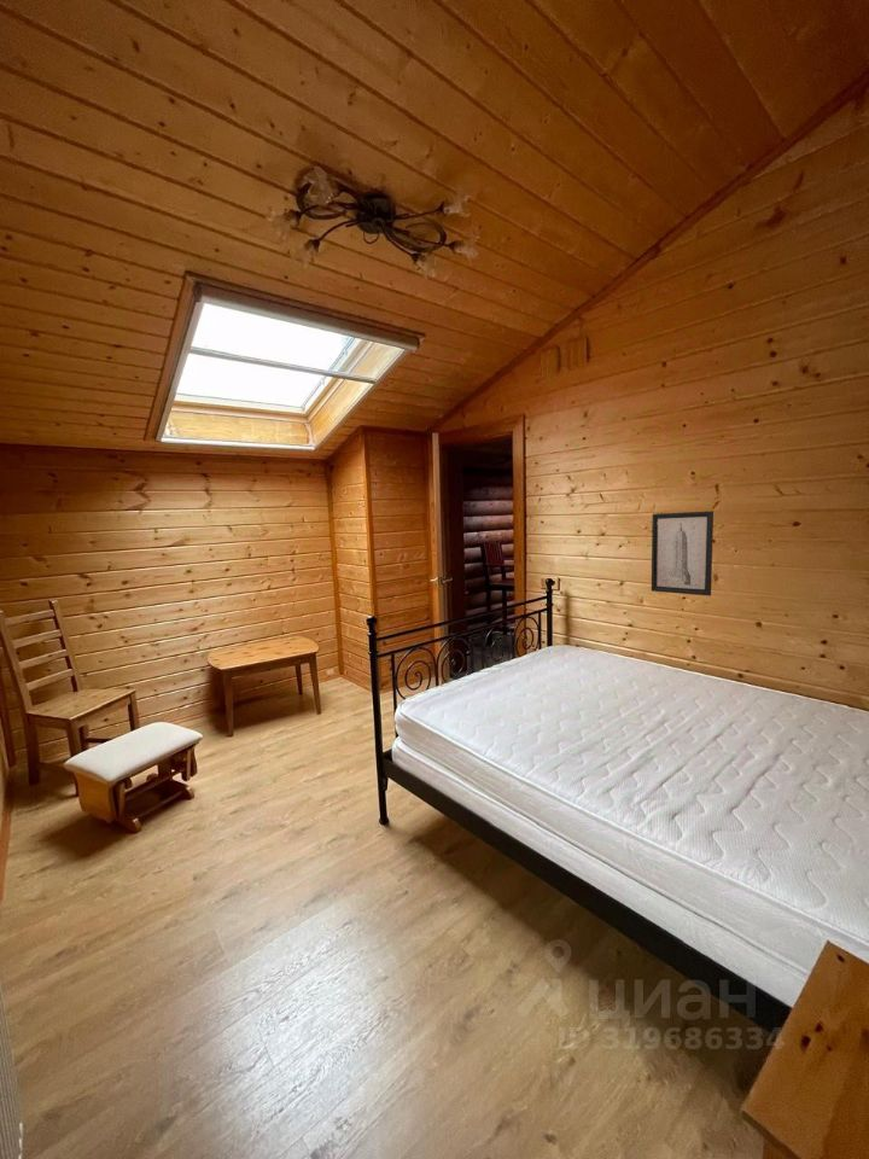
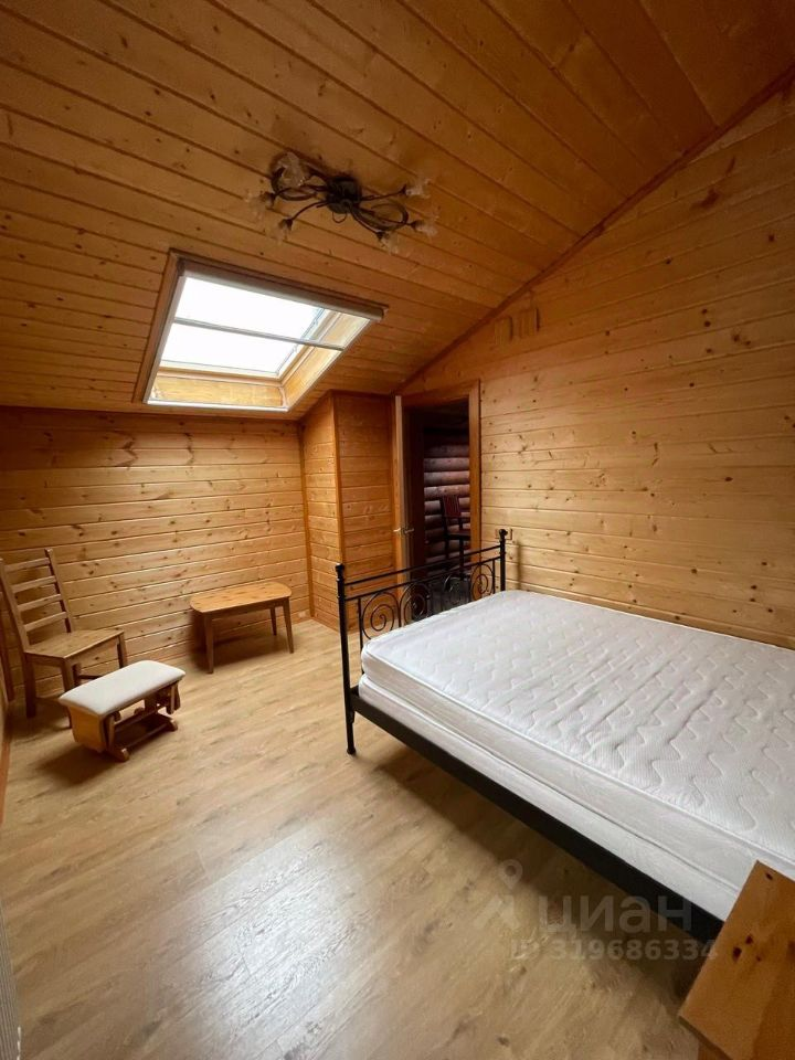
- wall art (680, 553)
